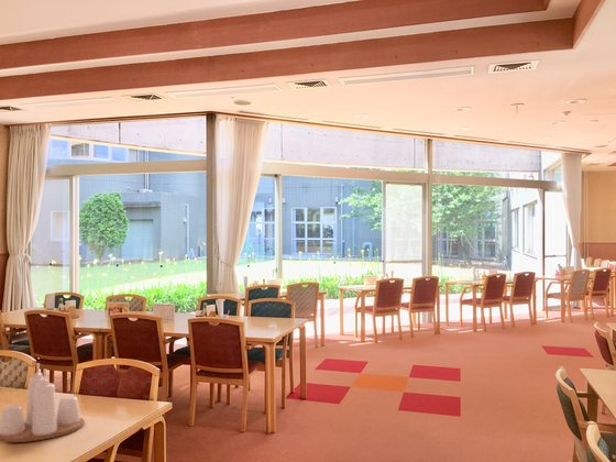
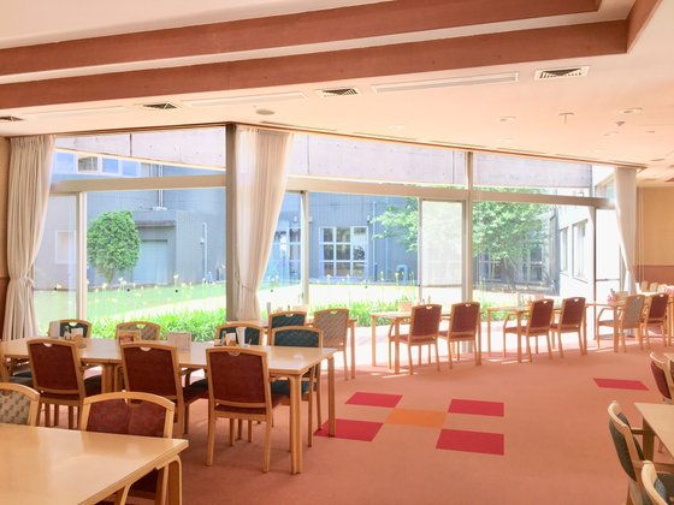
- condiment set (41, 397)
